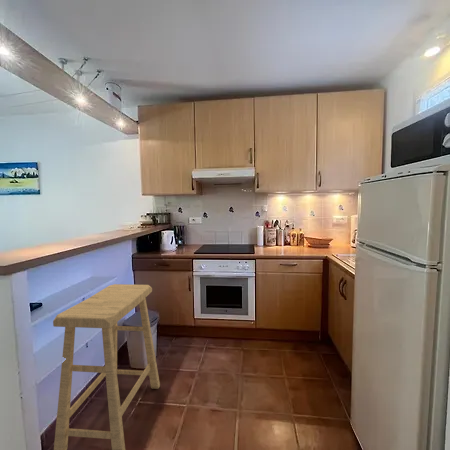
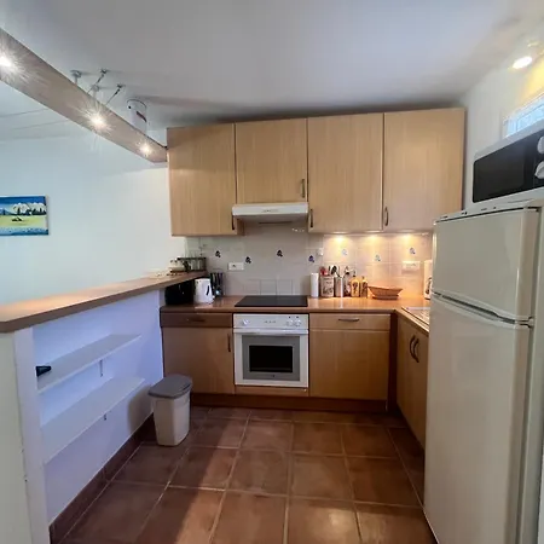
- stool (112, 357)
